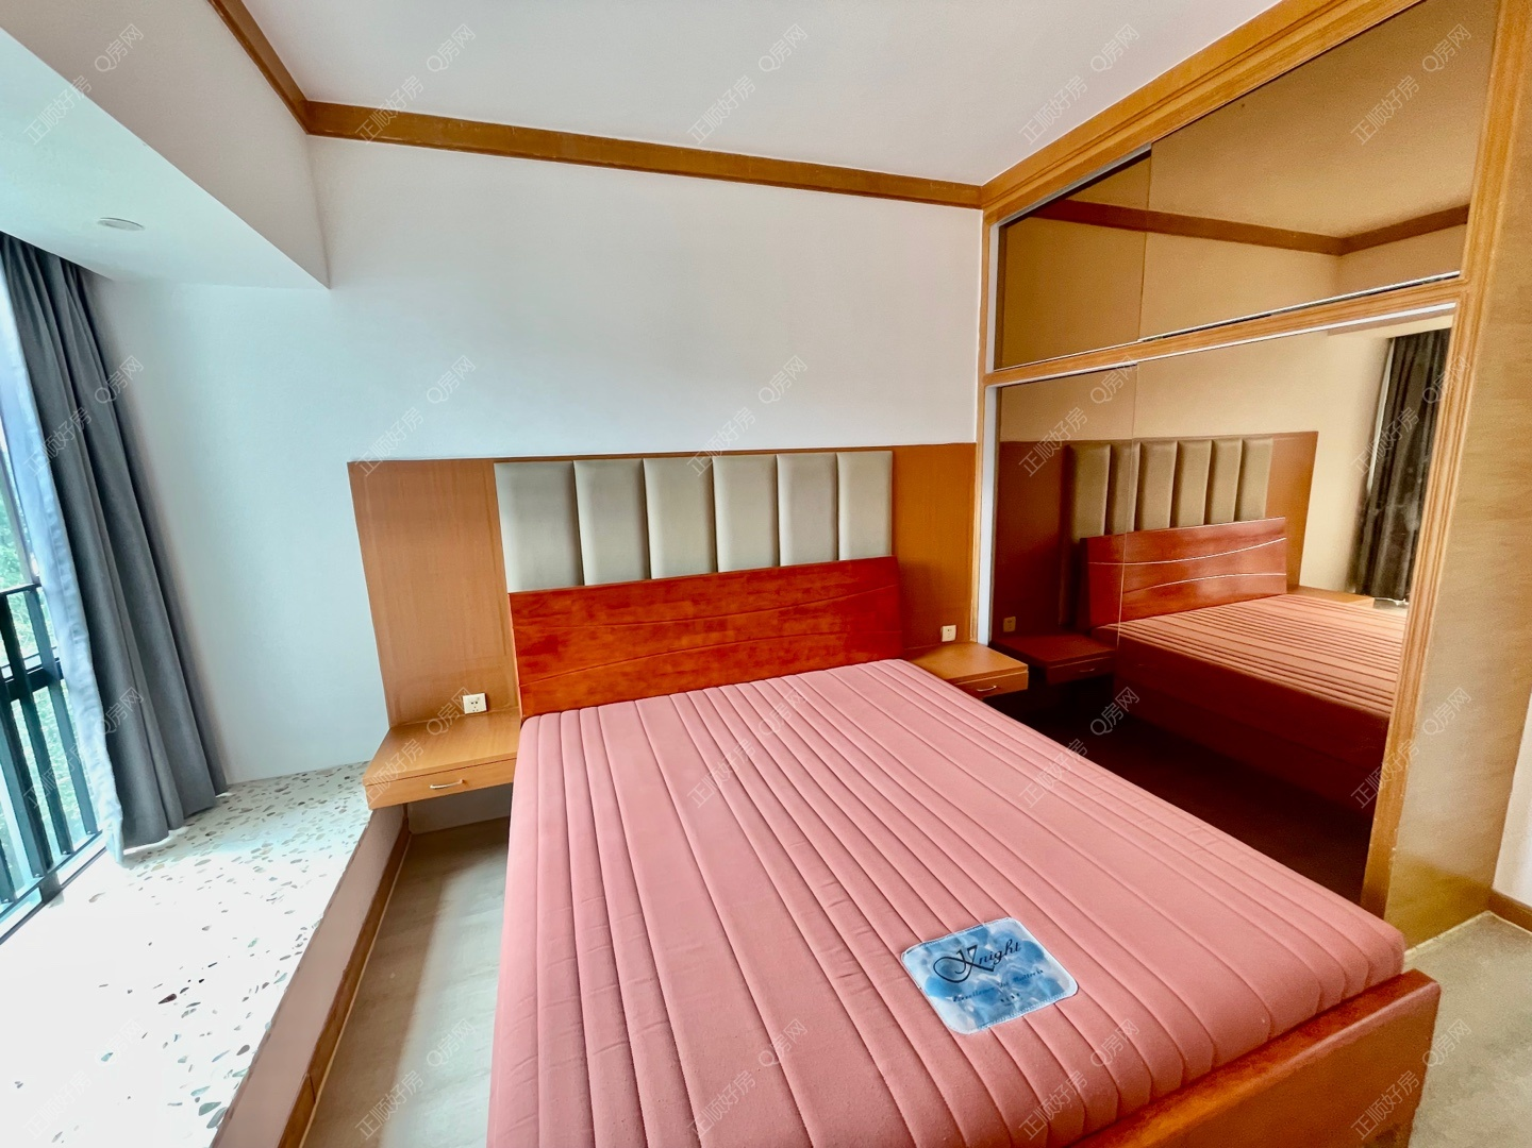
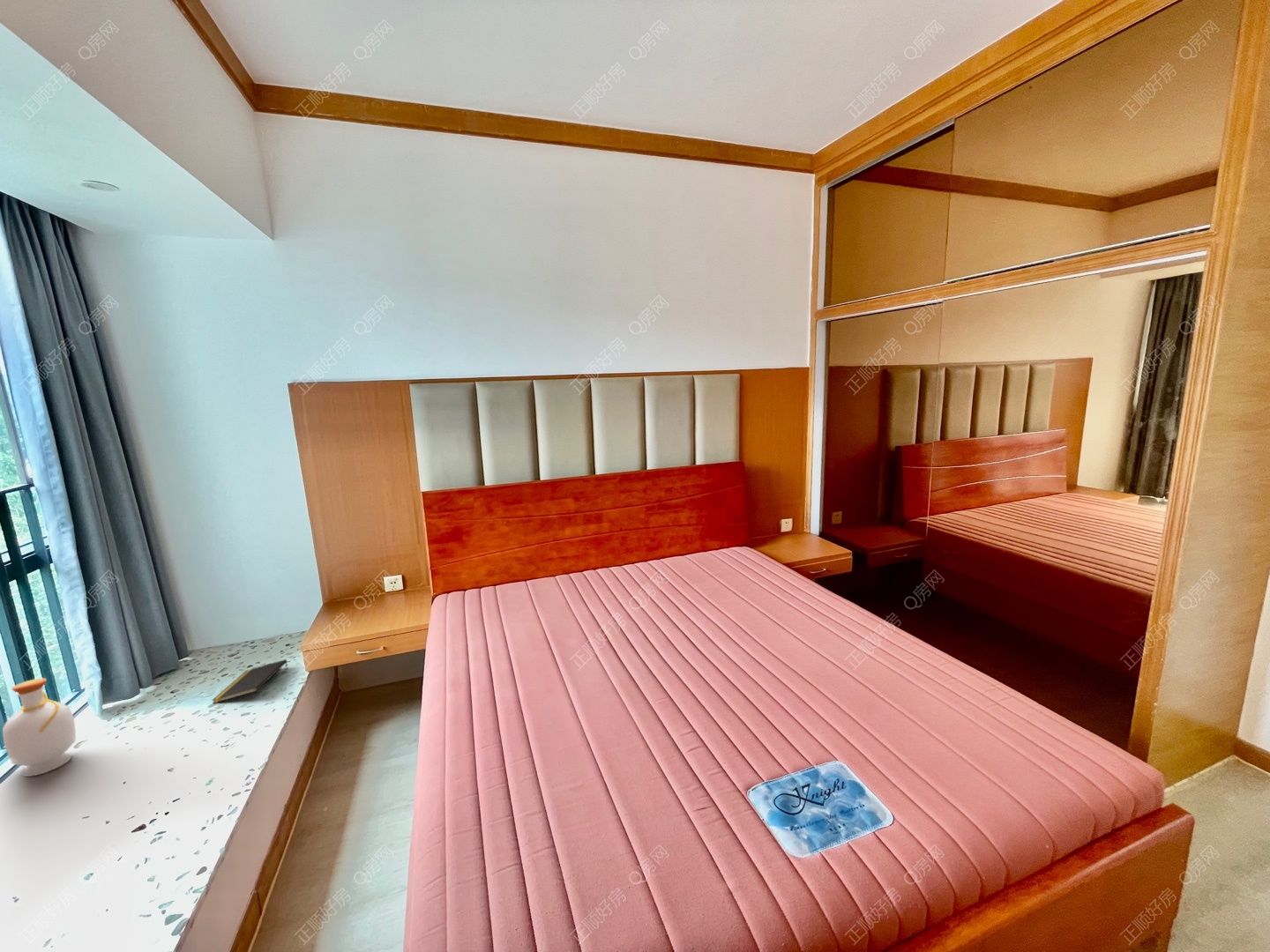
+ bottle (39, 724)
+ notepad (251, 680)
